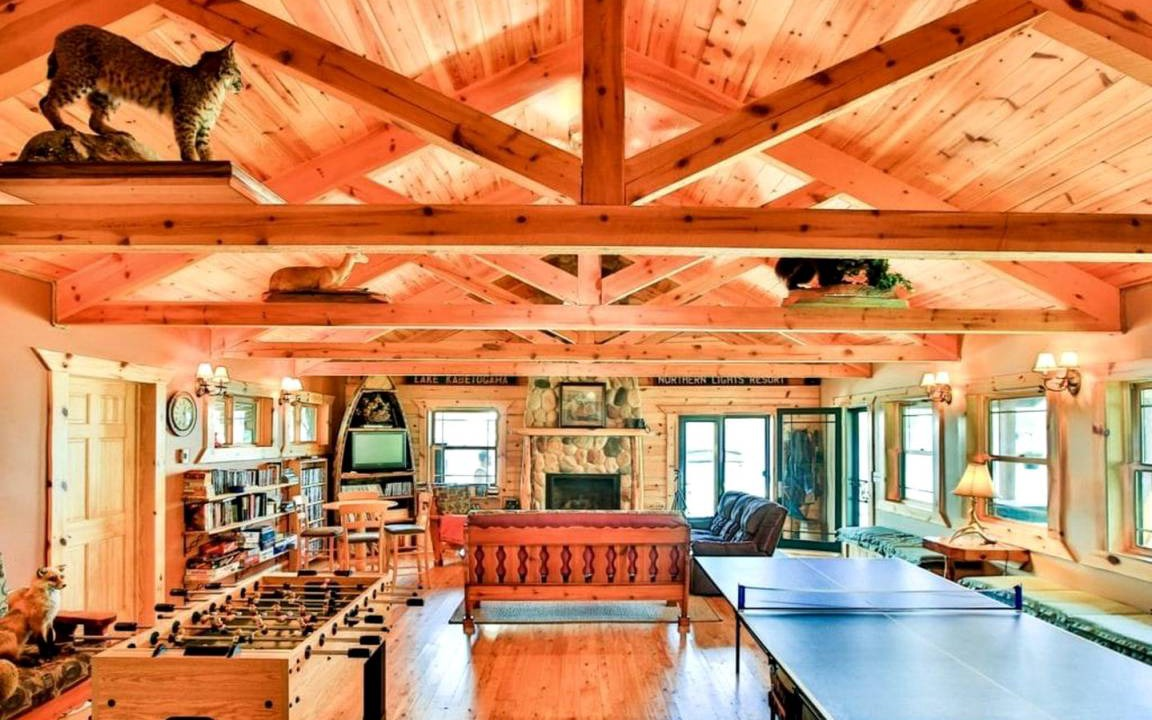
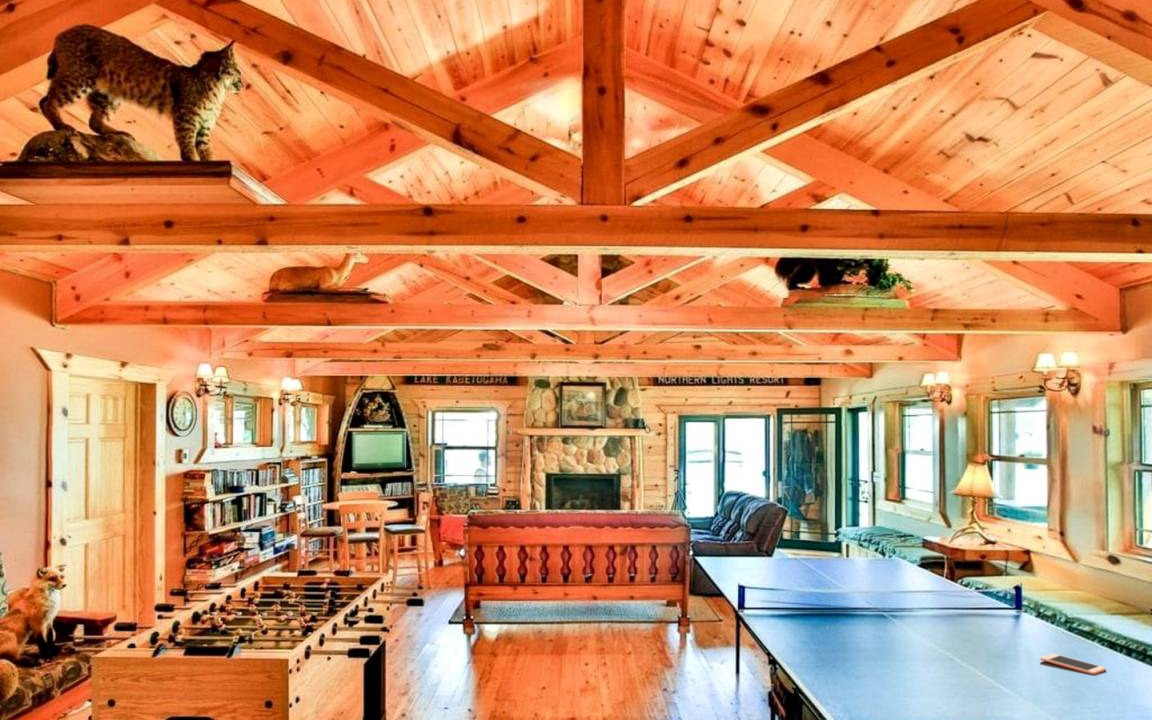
+ cell phone (1072, 663)
